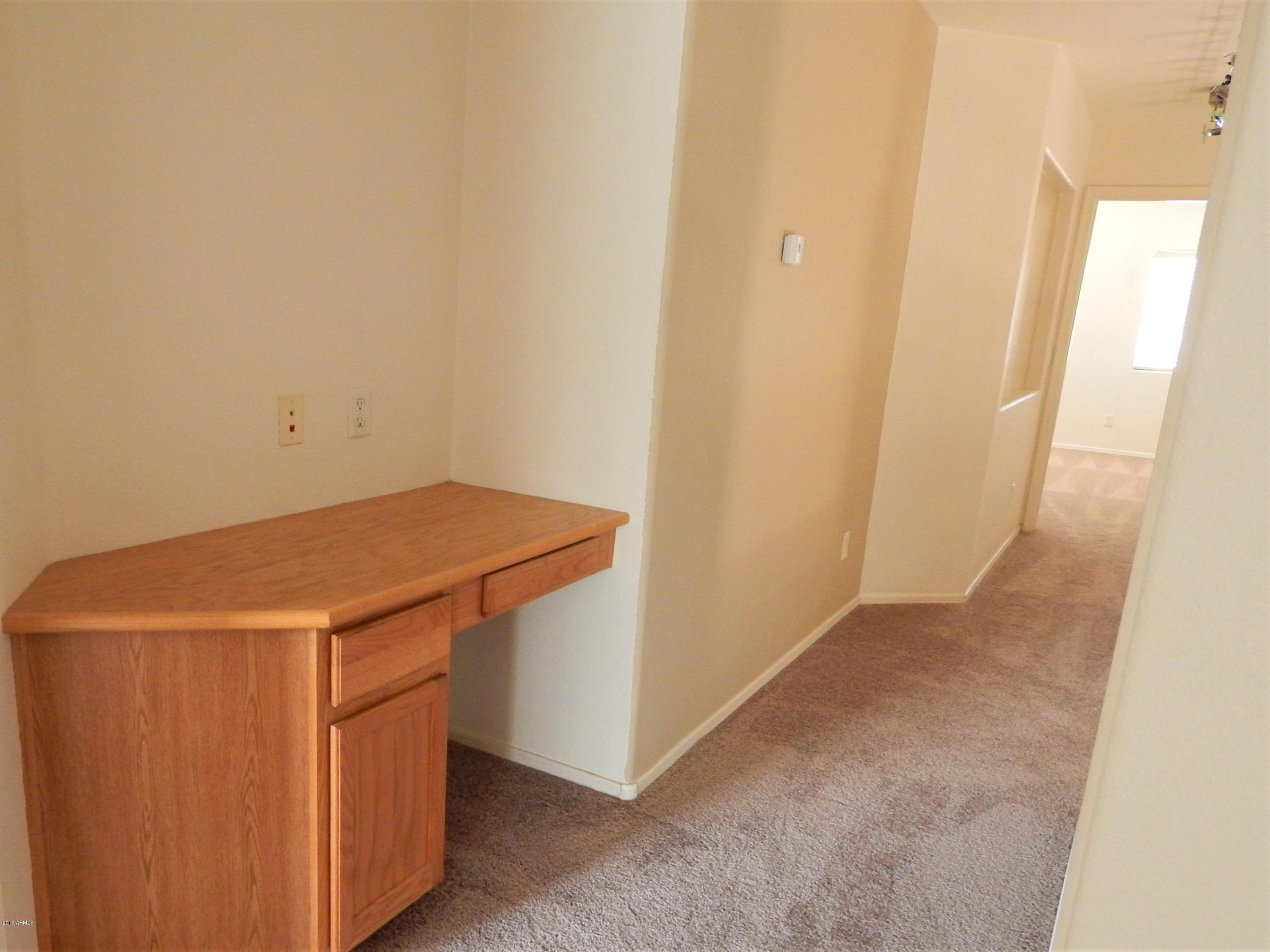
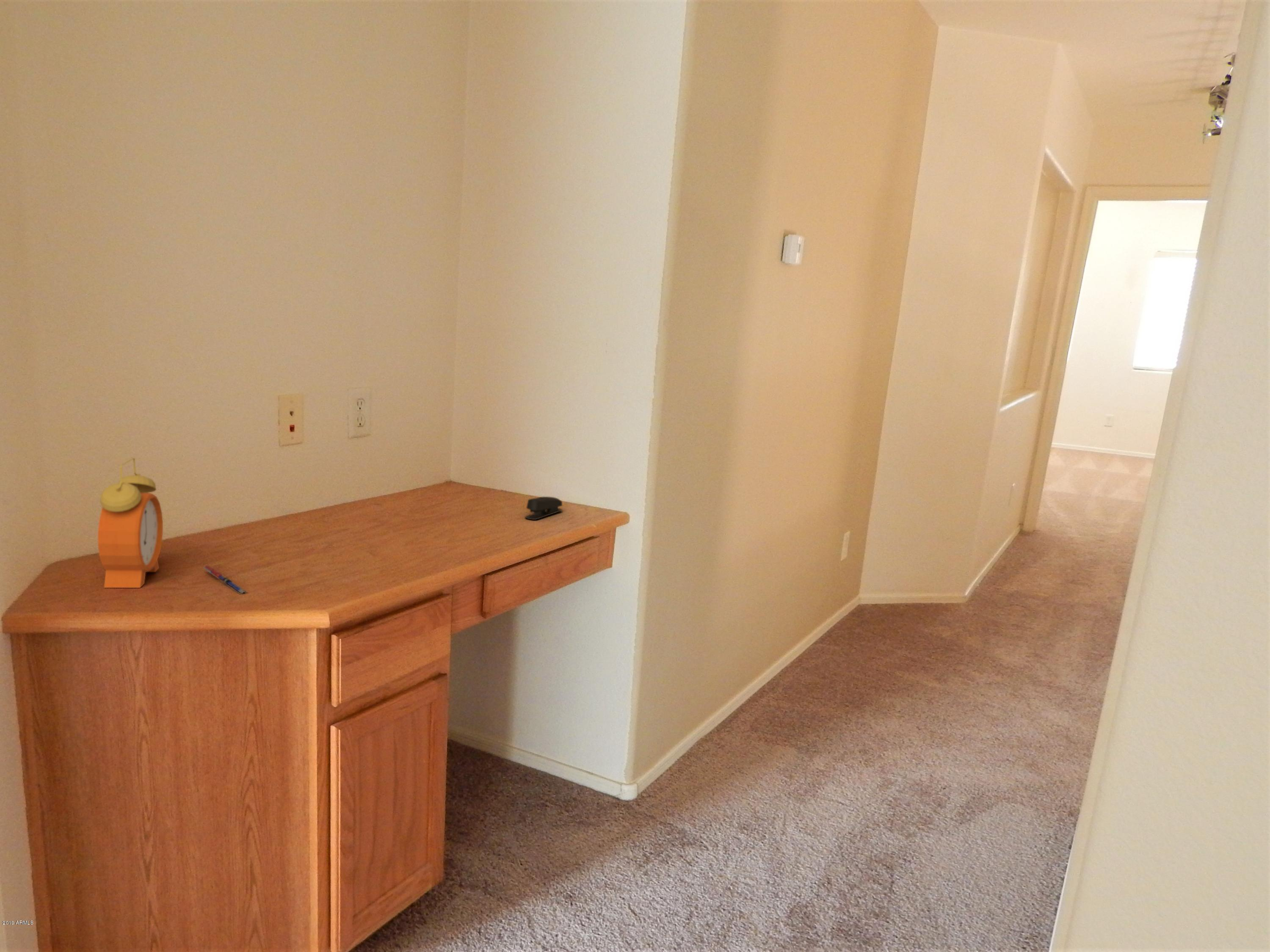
+ alarm clock (131, 520)
+ stapler (544, 505)
+ pen (225, 579)
